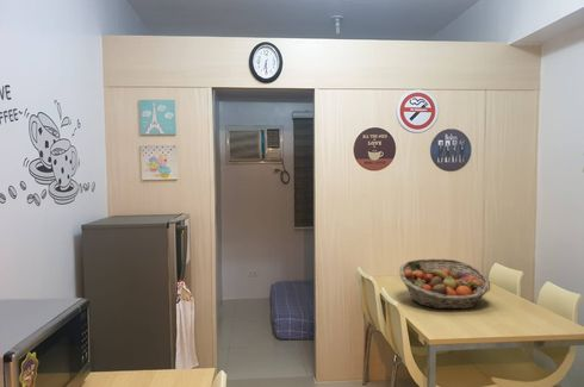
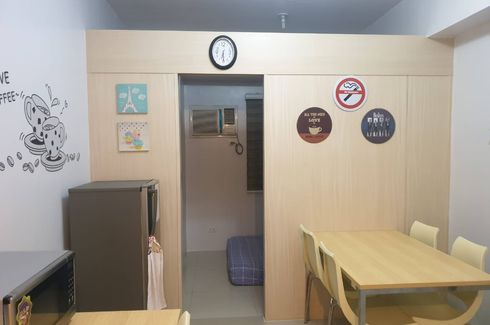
- fruit basket (442, 282)
